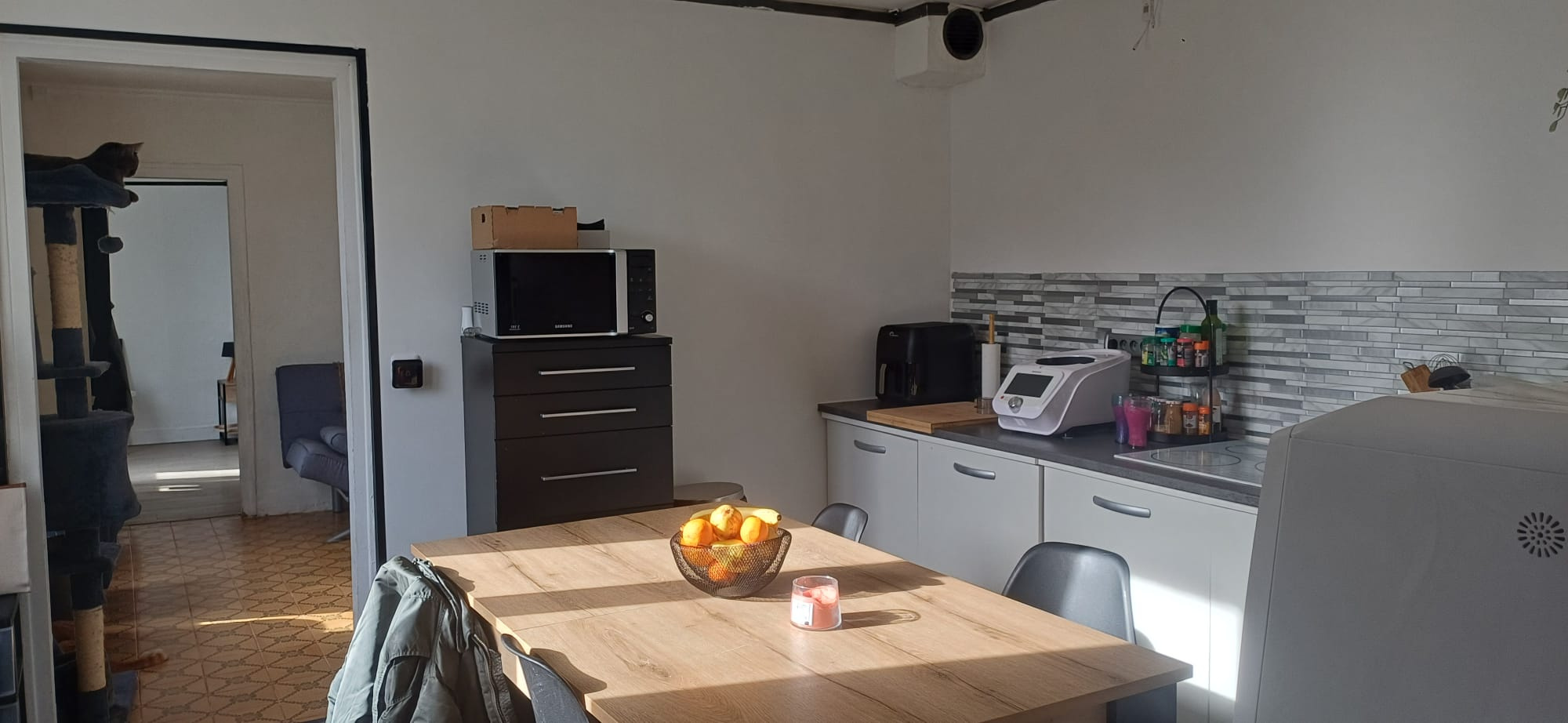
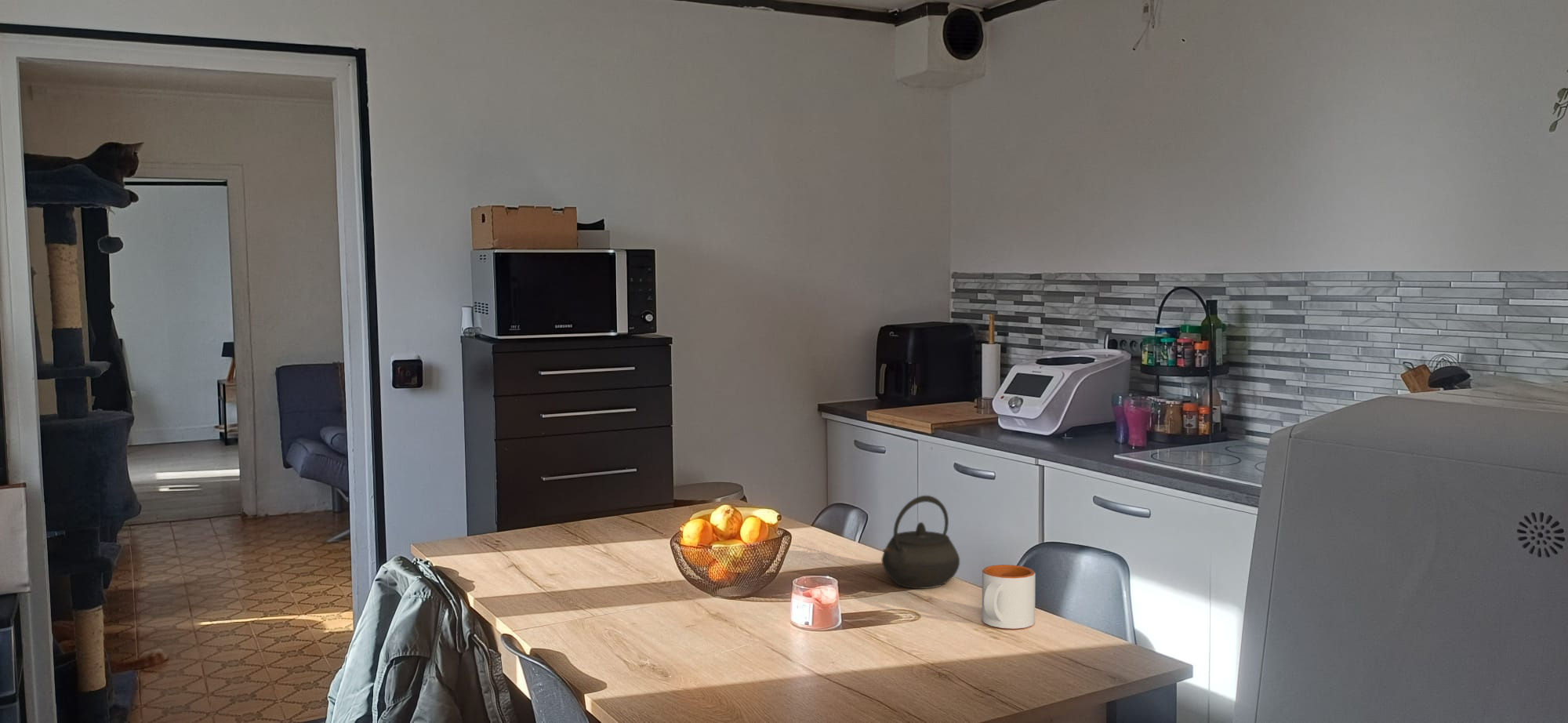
+ mug (1004, 598)
+ kettle (916, 540)
